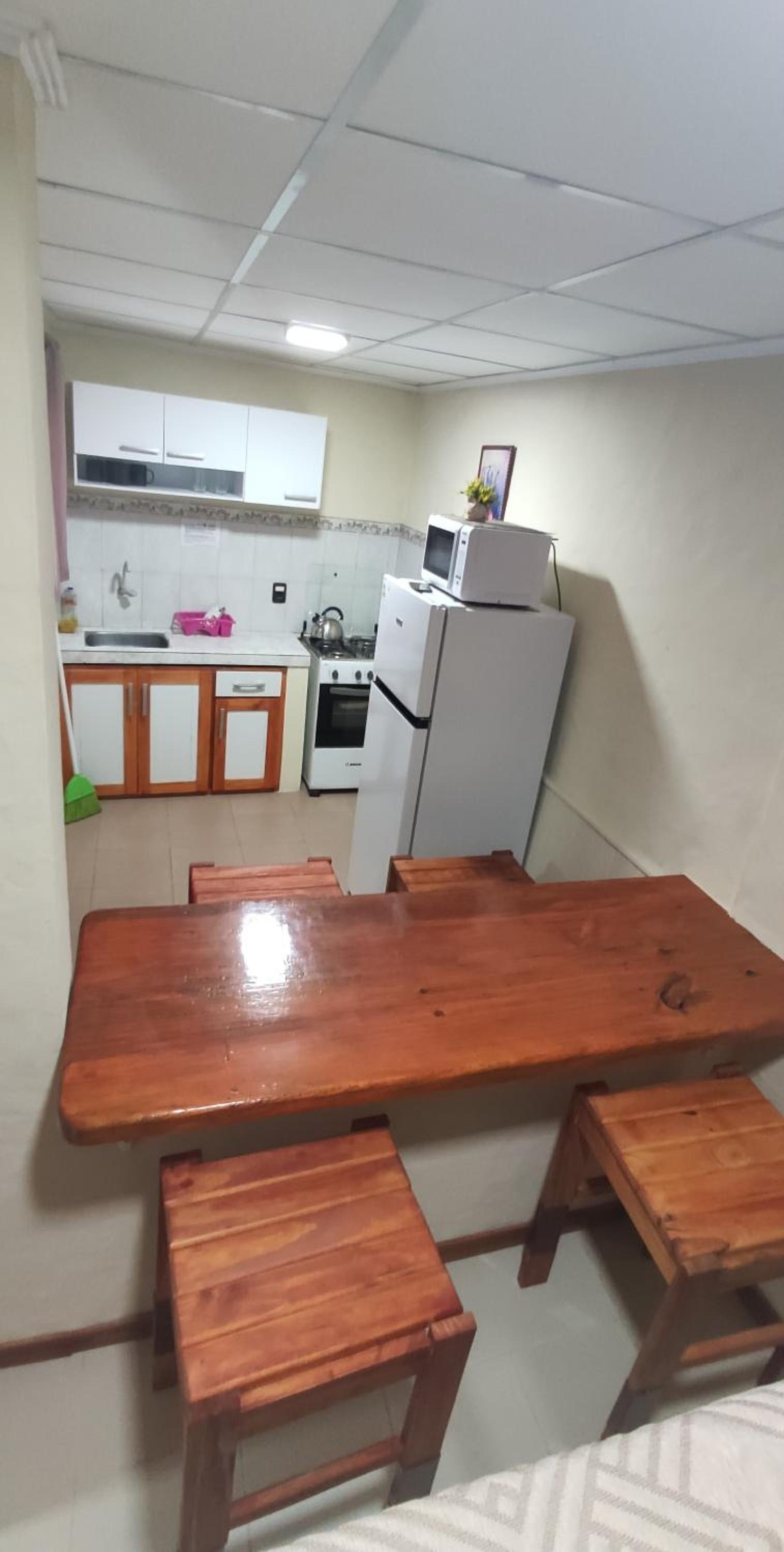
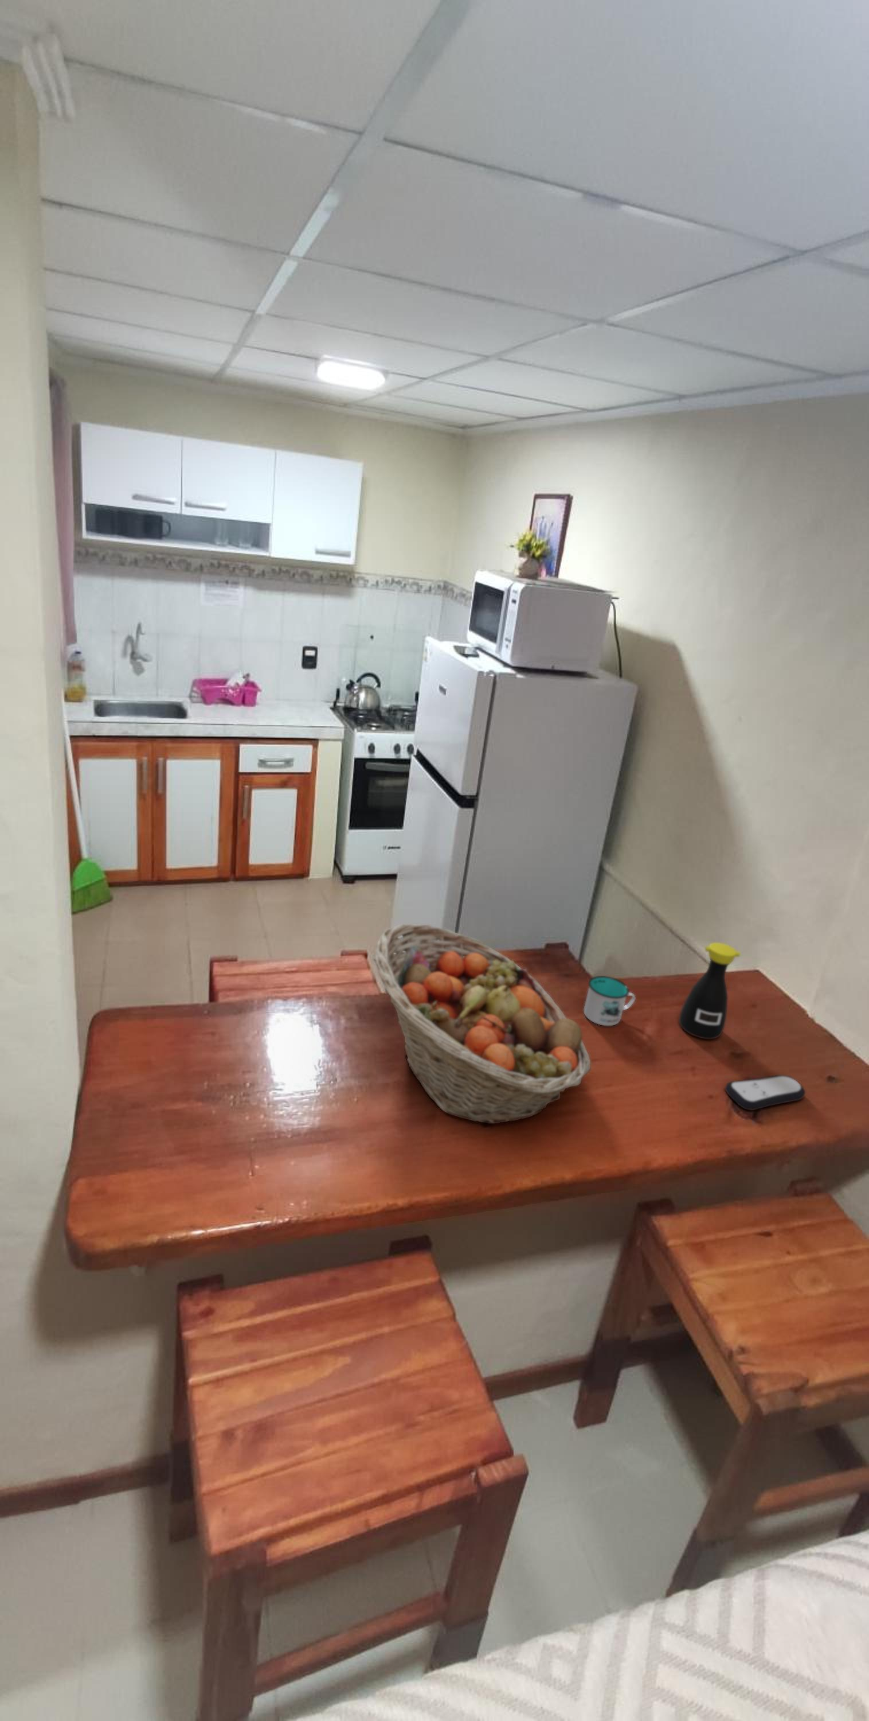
+ remote control (766, 1090)
+ fruit basket (477, 1016)
+ mug (610, 1001)
+ bottle (710, 989)
